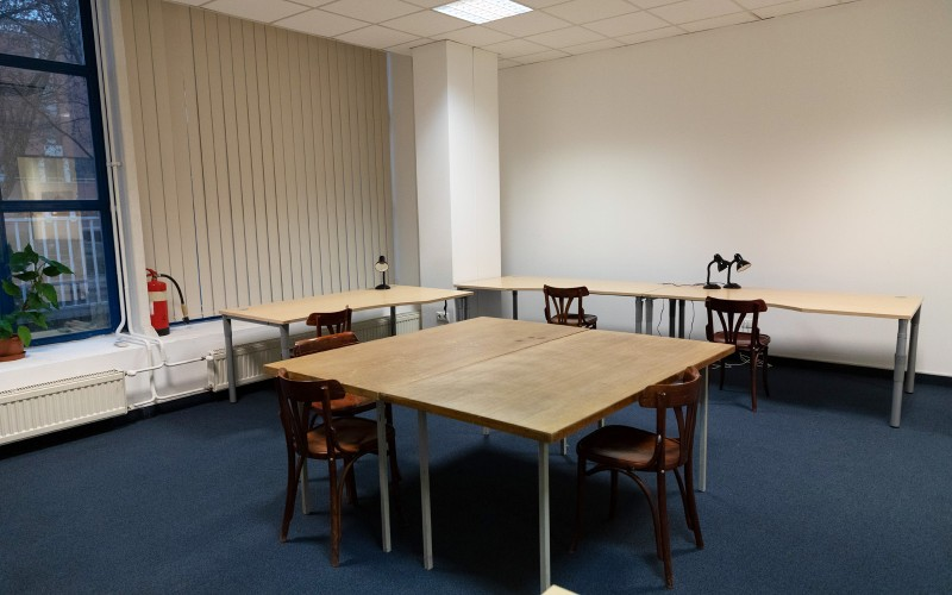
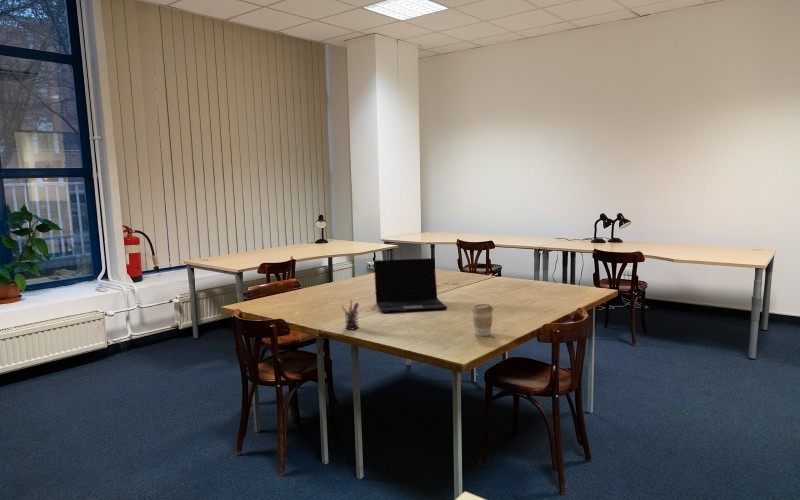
+ laptop (409, 284)
+ coffee cup (482, 319)
+ pen holder (350, 314)
